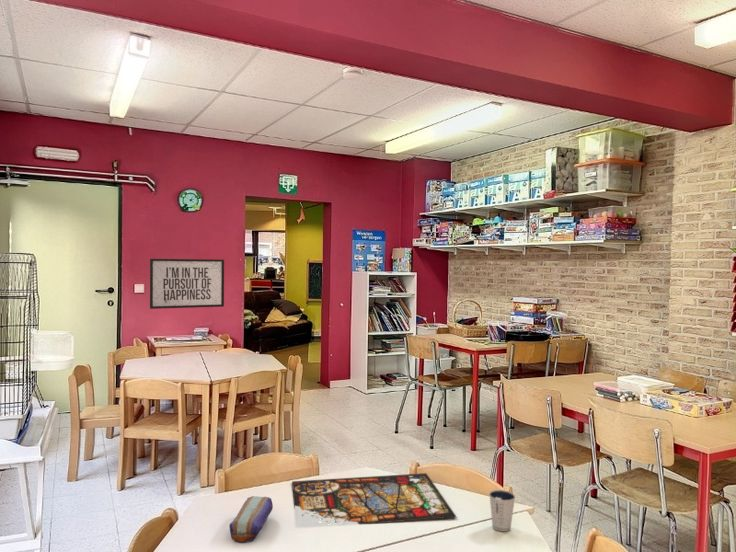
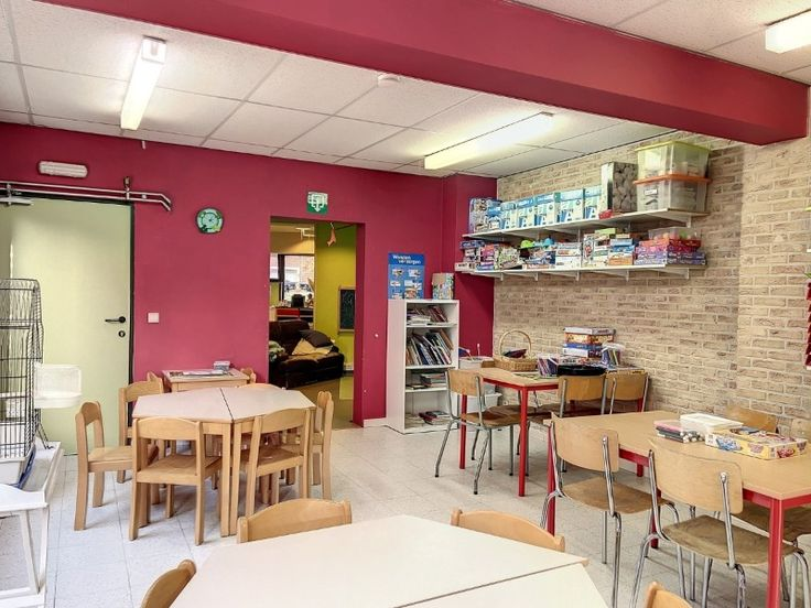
- dixie cup (501, 511)
- mirror (188, 283)
- stained glass panel (368, 497)
- pencil case (252, 516)
